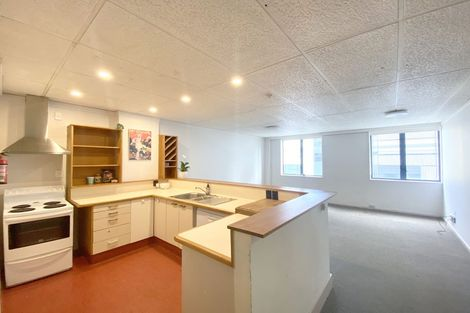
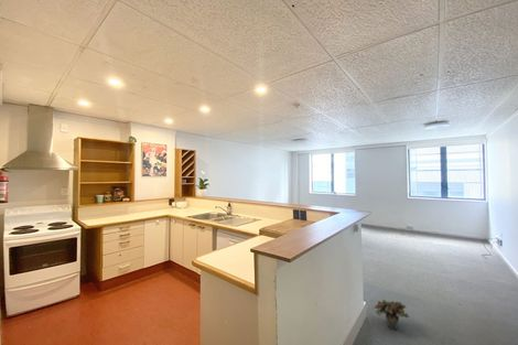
+ potted plant (391, 314)
